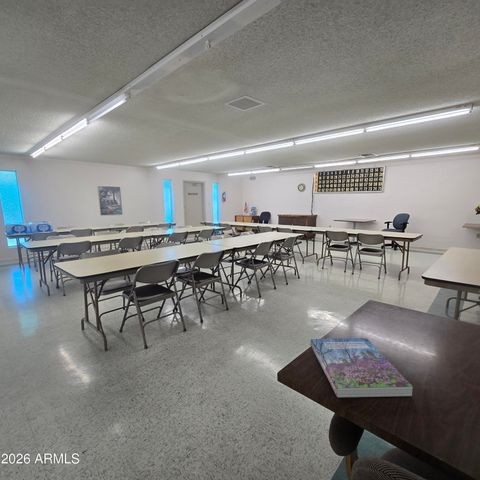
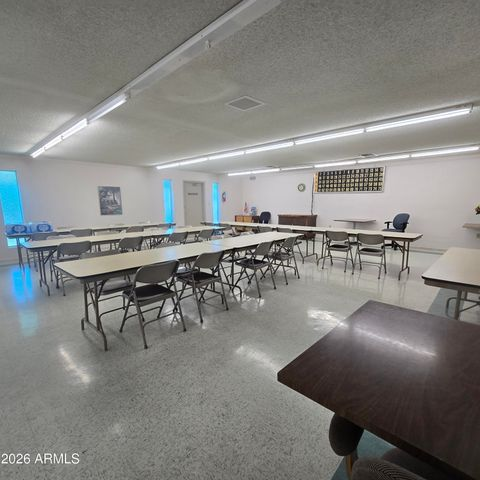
- book (353, 363)
